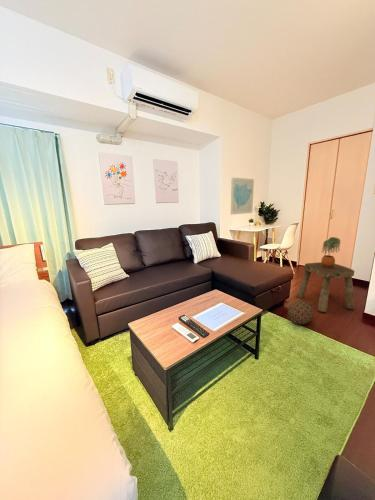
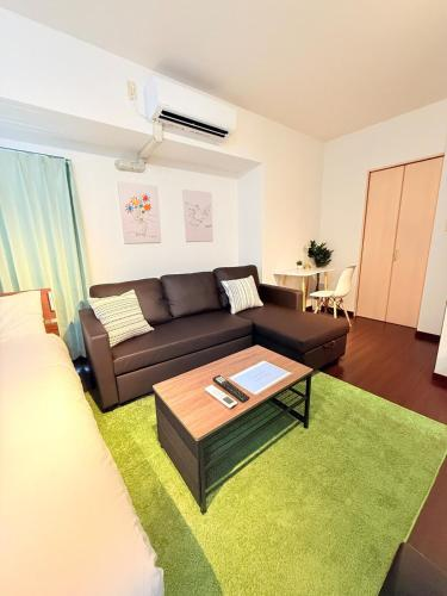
- decorative ball (300, 312)
- stool (325, 285)
- wall art (242, 196)
- potted plant (329, 251)
